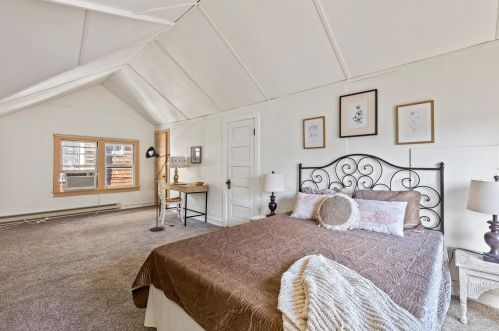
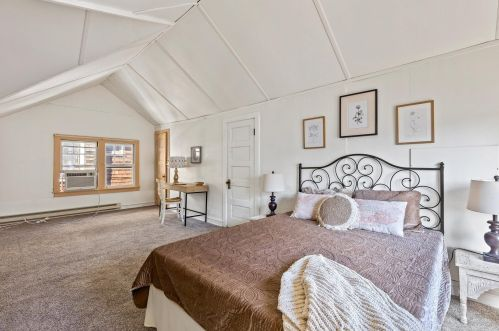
- floor lamp (157, 187)
